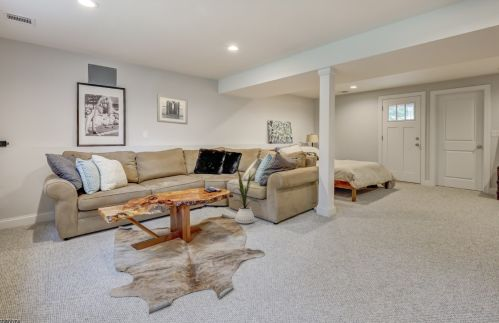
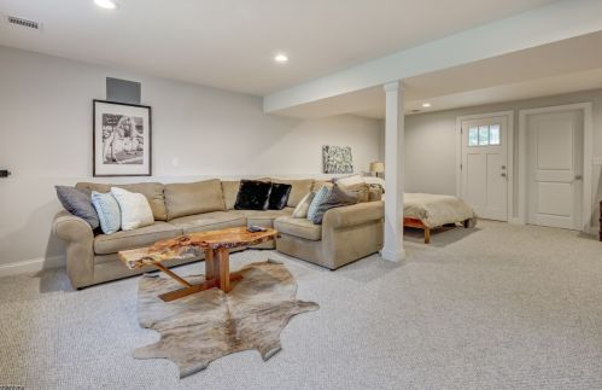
- house plant (243, 193)
- wall art (172, 110)
